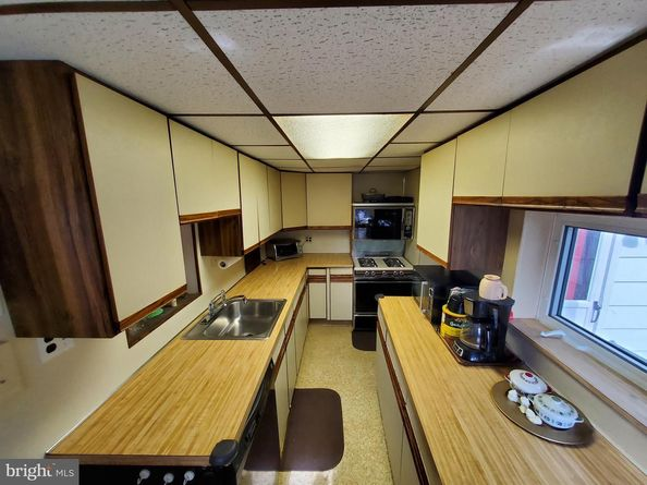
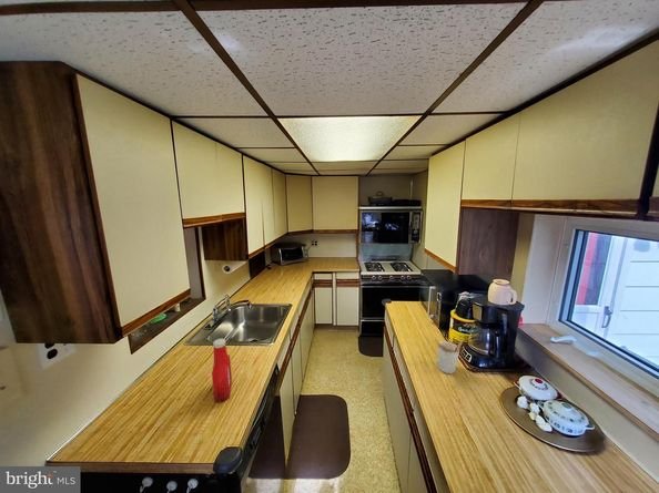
+ soap bottle (221, 366)
+ utensil holder (447, 355)
